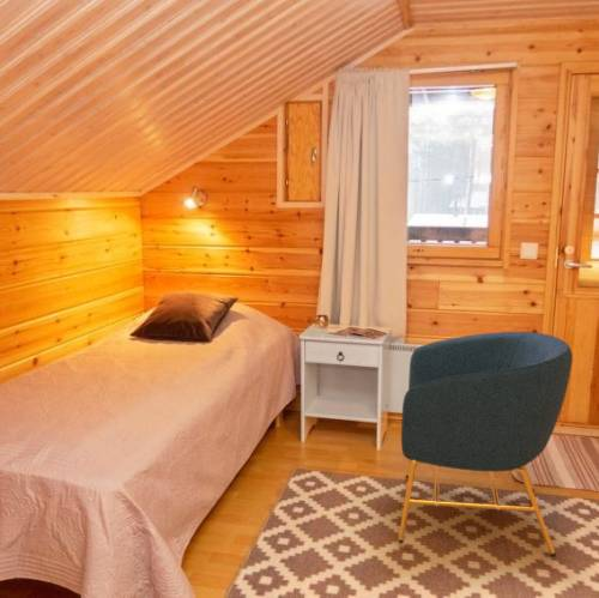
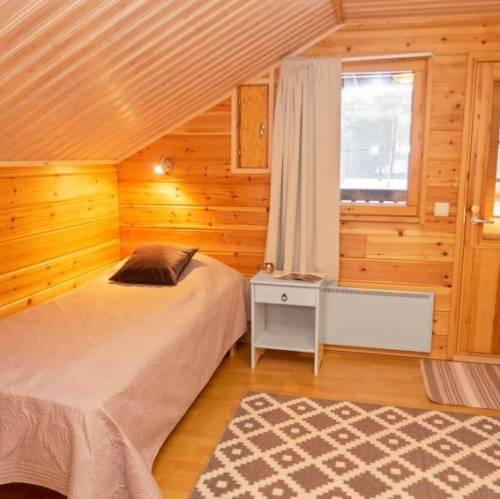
- armchair (483, 428)
